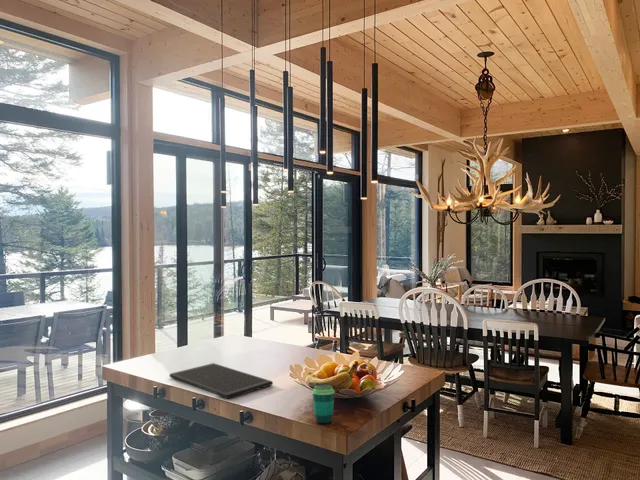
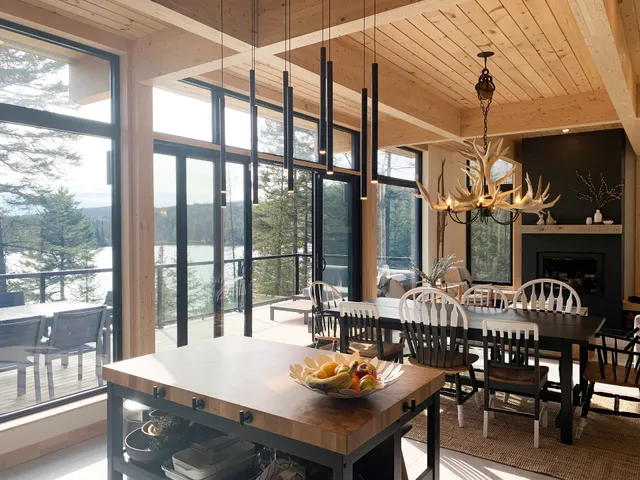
- cup (323, 403)
- cutting board (219, 379)
